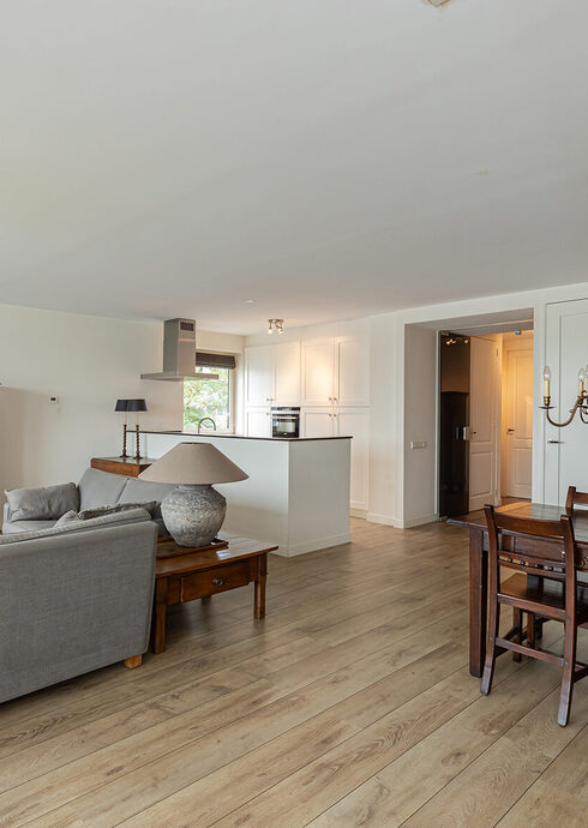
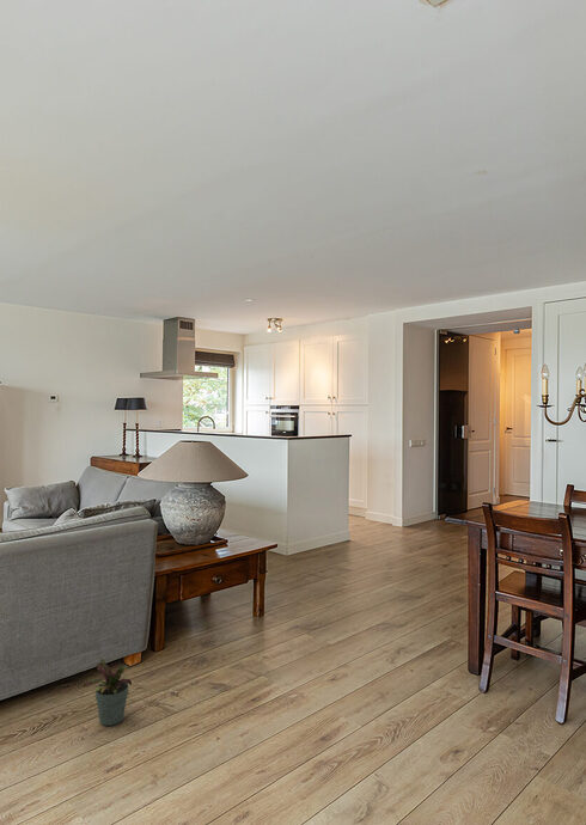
+ potted plant (108, 686)
